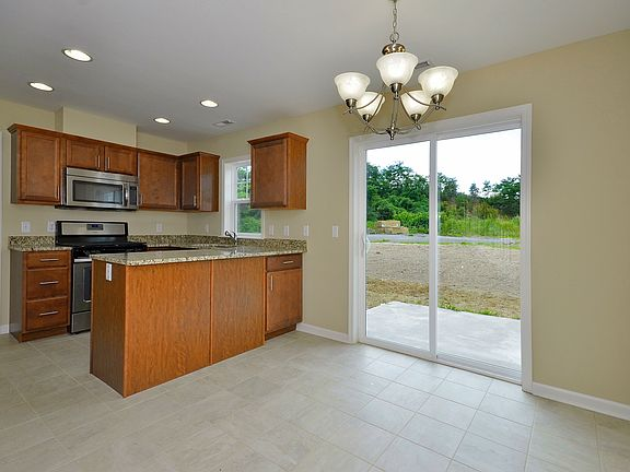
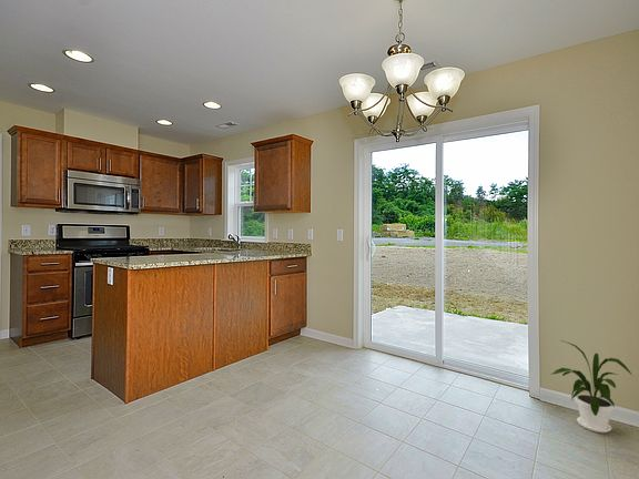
+ house plant (590, 386)
